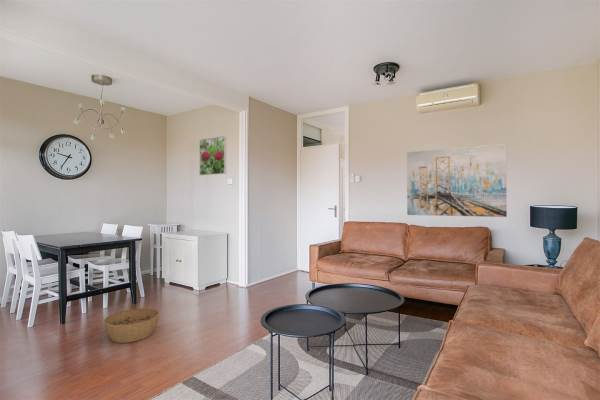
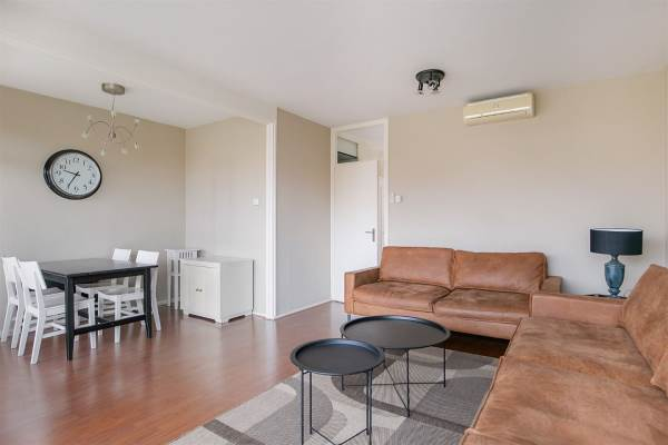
- basket (132, 325)
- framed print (212, 156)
- wall art (453, 182)
